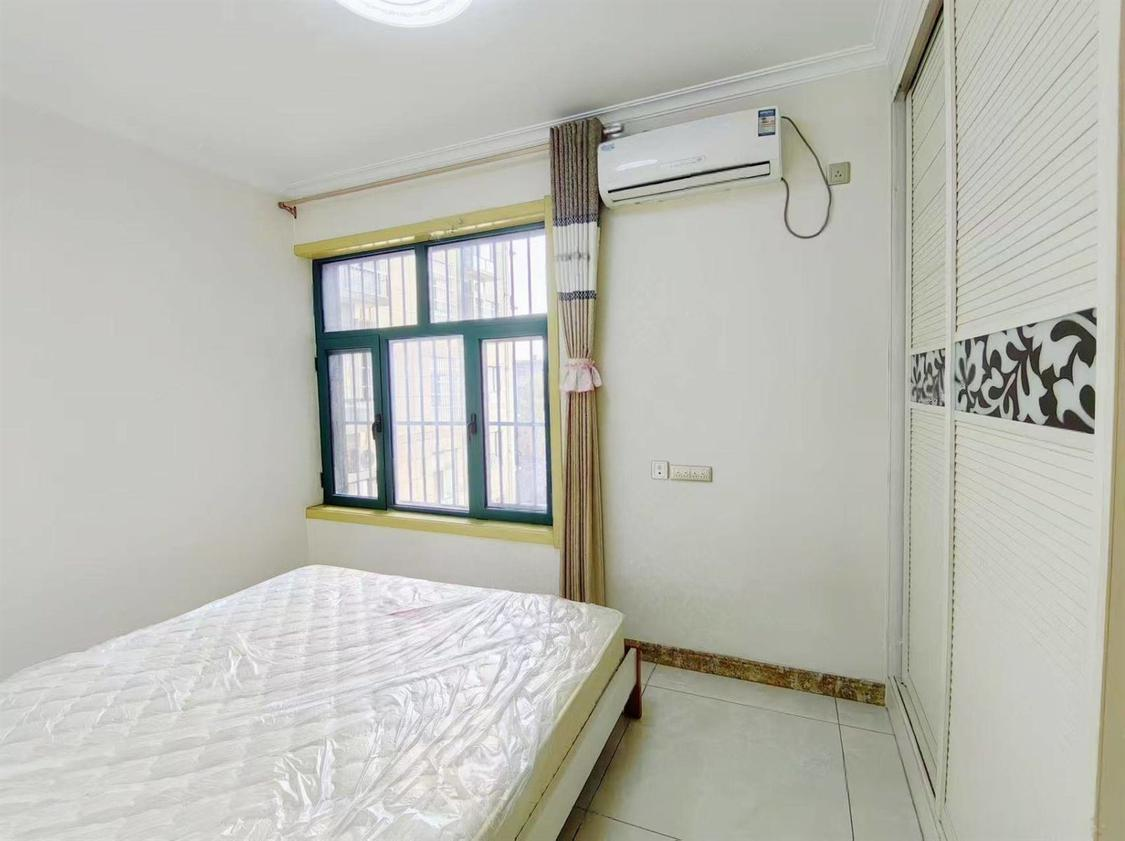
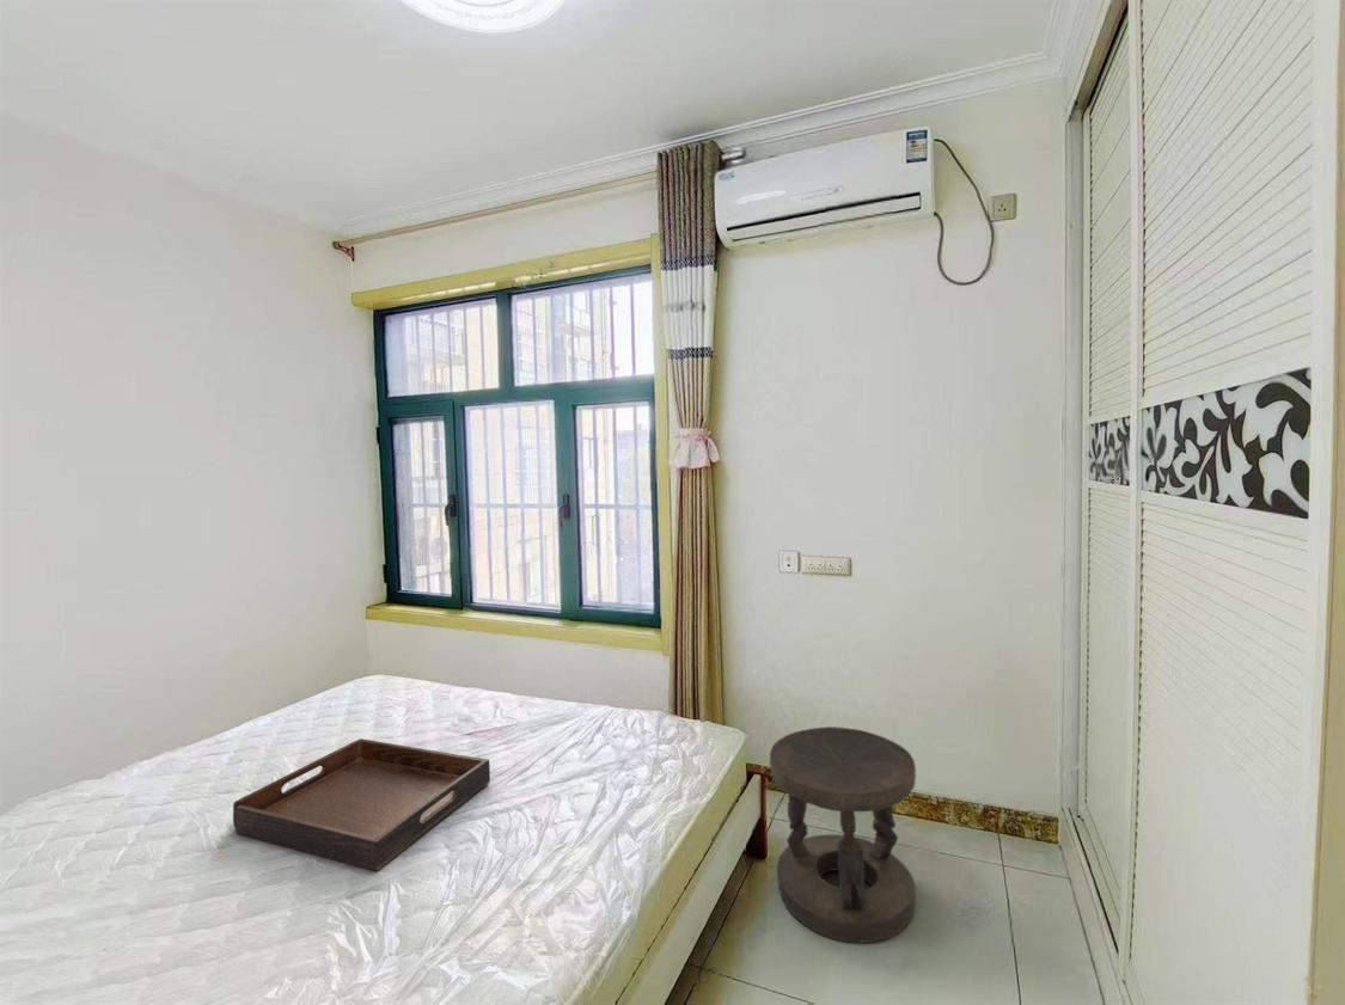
+ stool (840, 823)
+ serving tray (367, 792)
